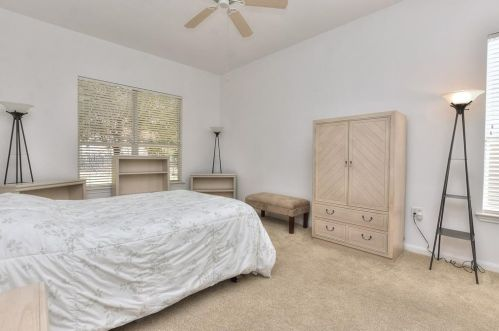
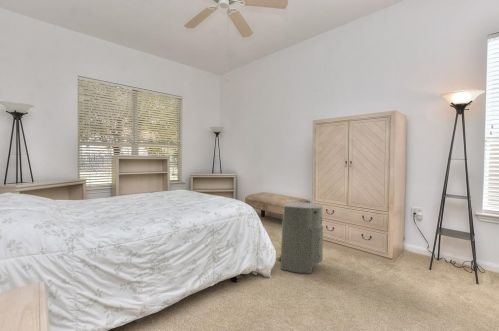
+ air purifier (301, 235)
